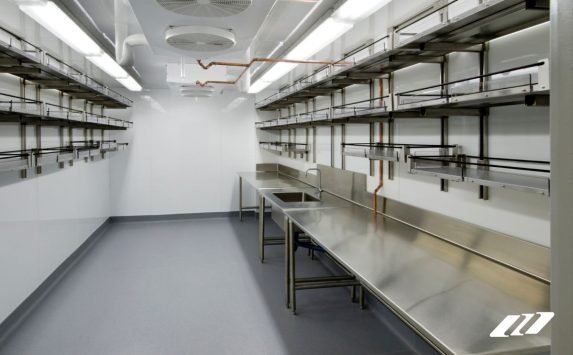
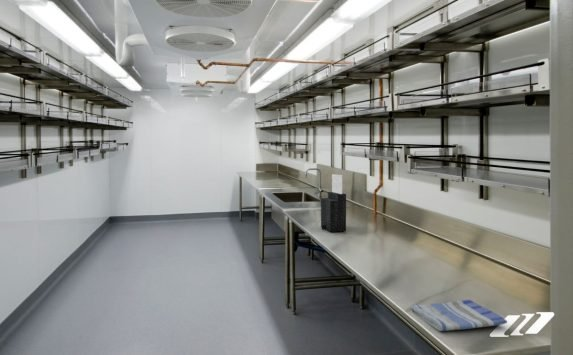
+ knife block (331, 202)
+ dish towel (456, 314)
